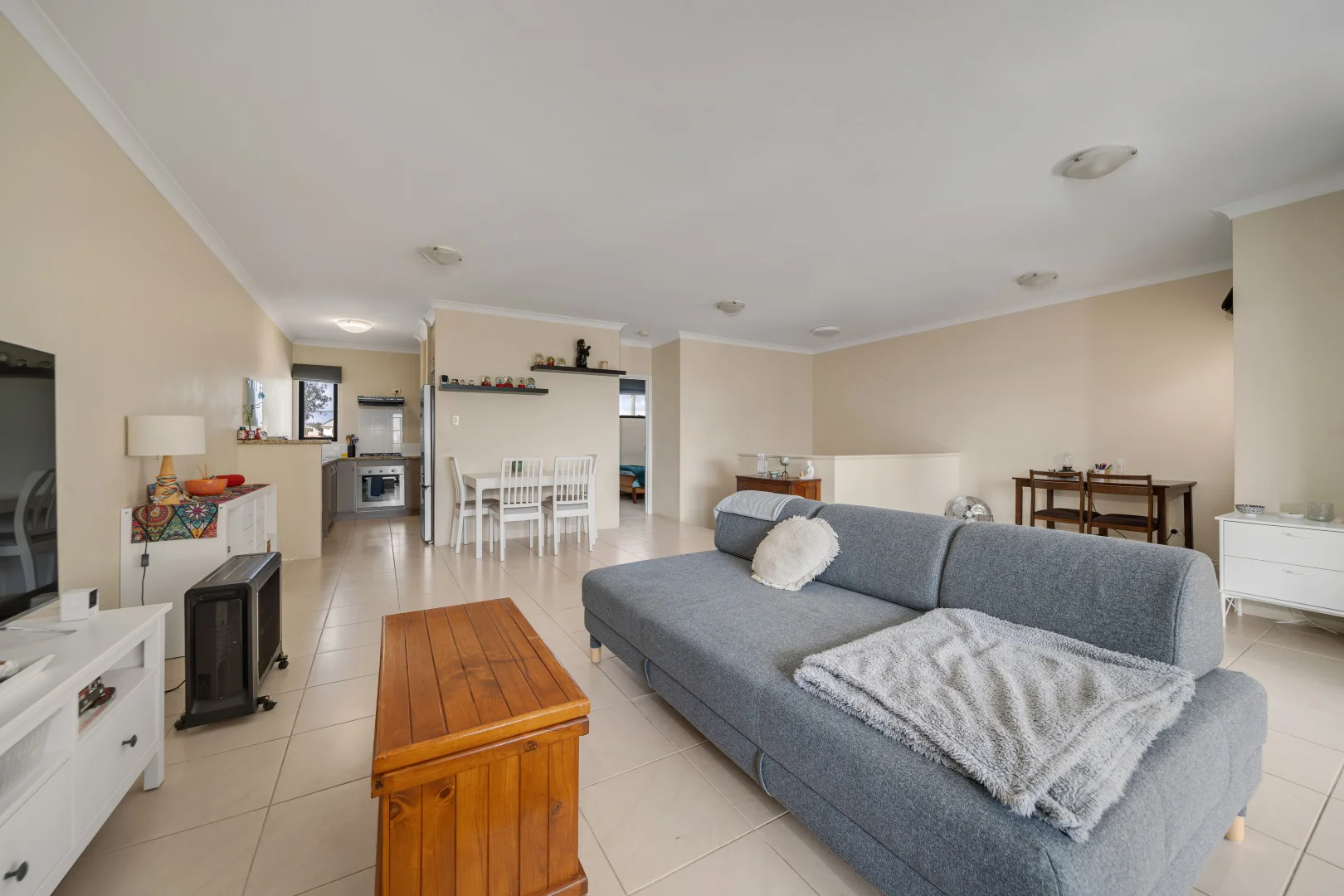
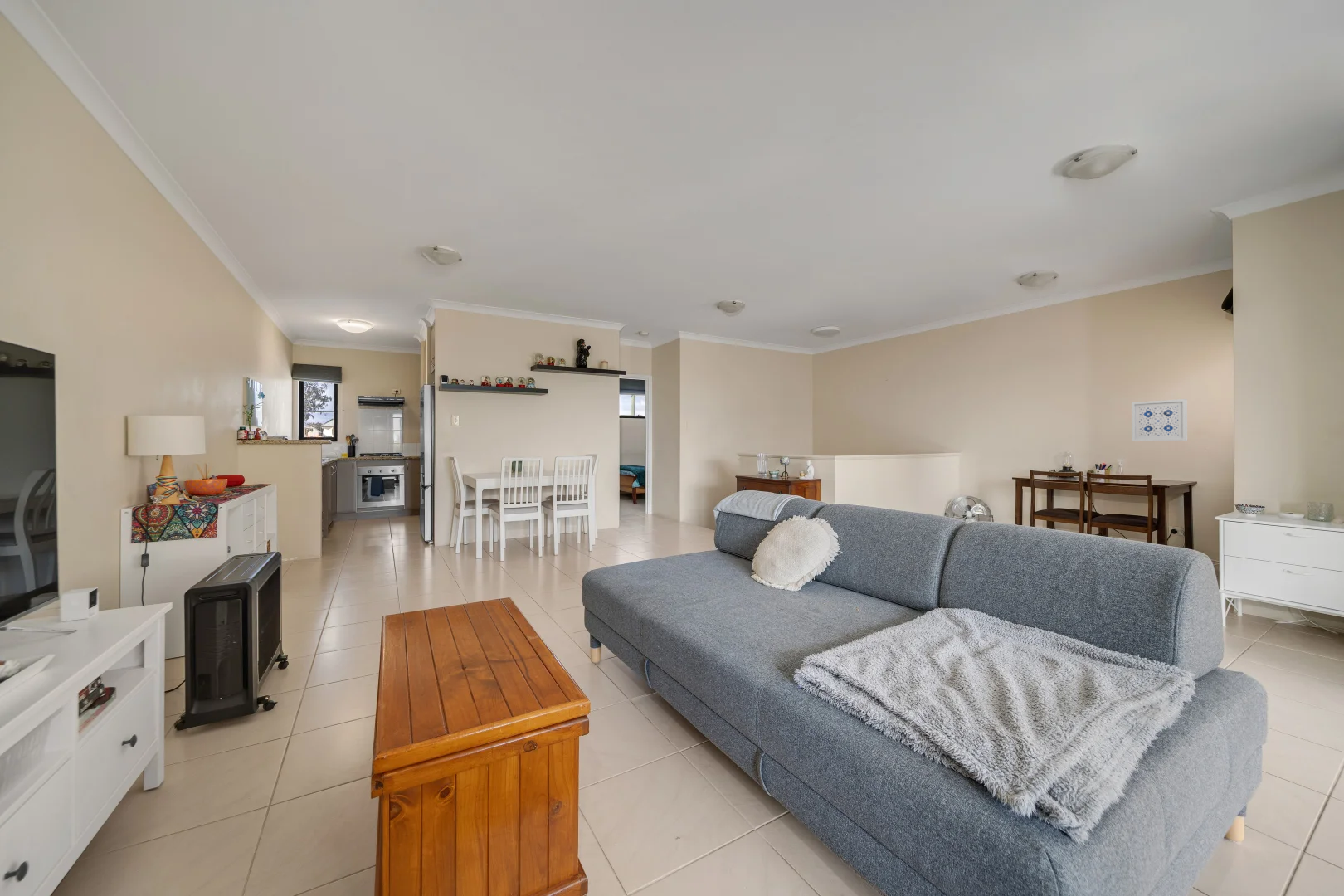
+ wall art (1158, 421)
